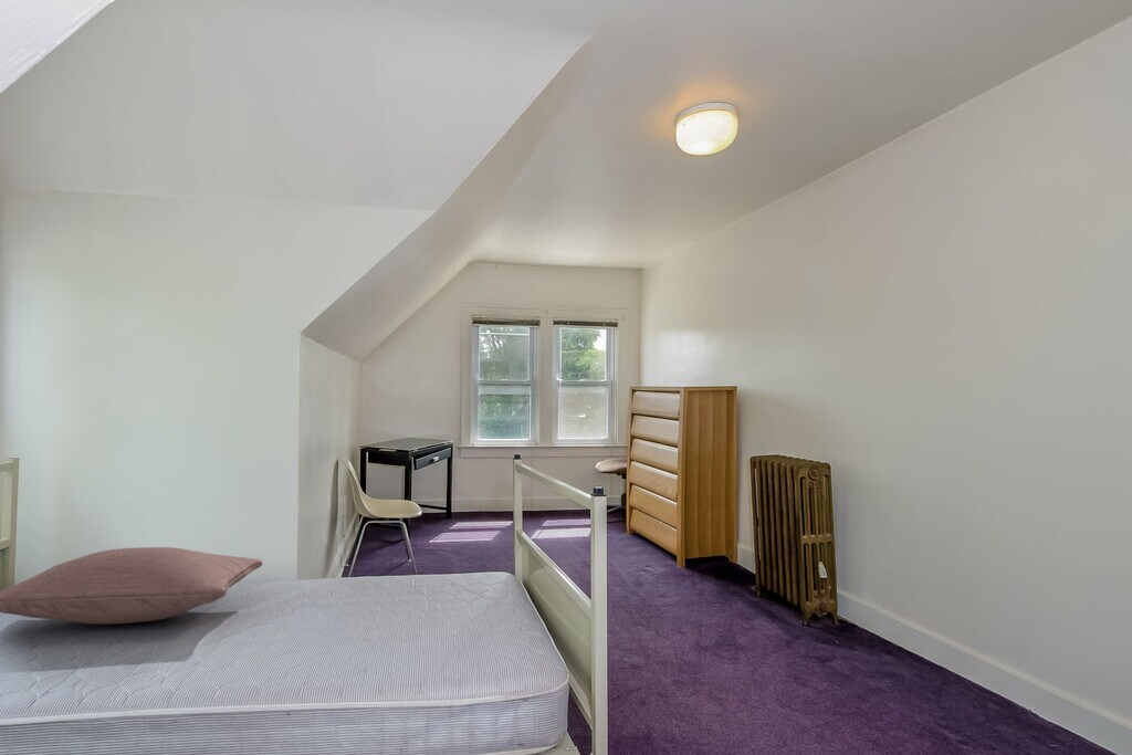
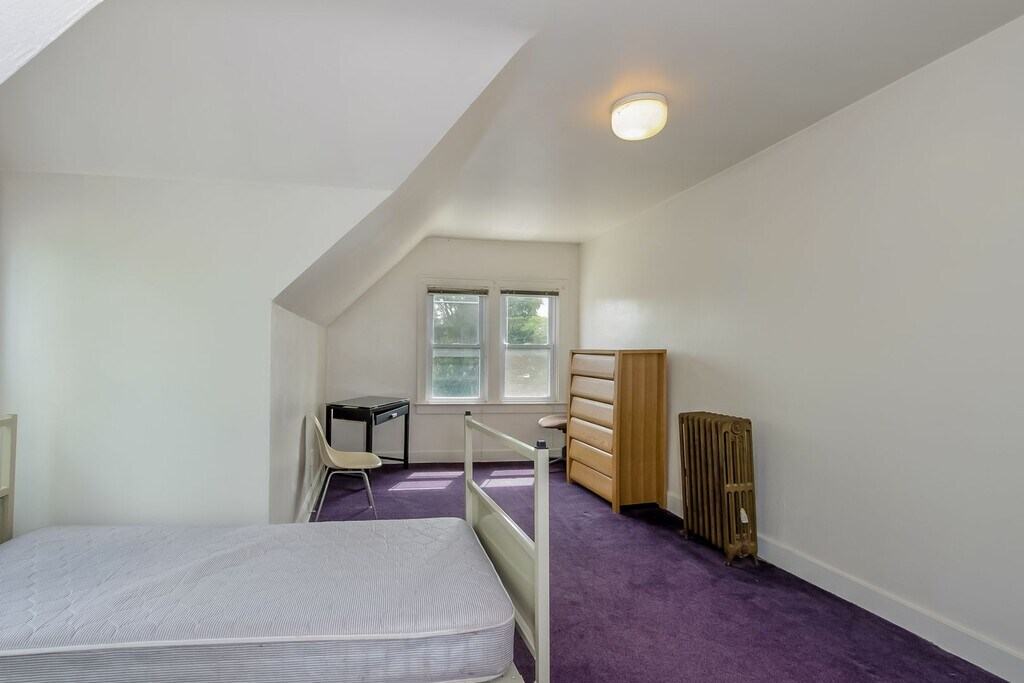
- pillow (136, 583)
